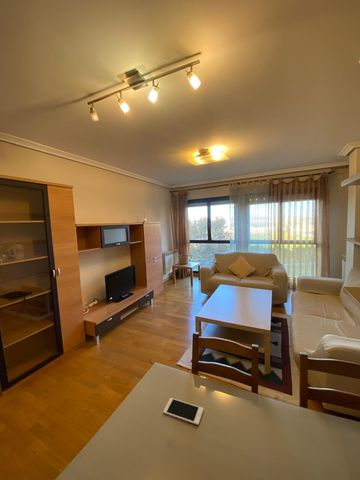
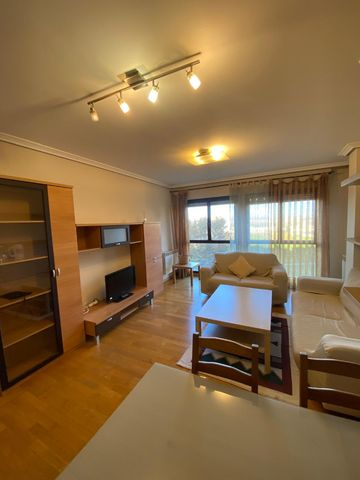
- cell phone (183, 410)
